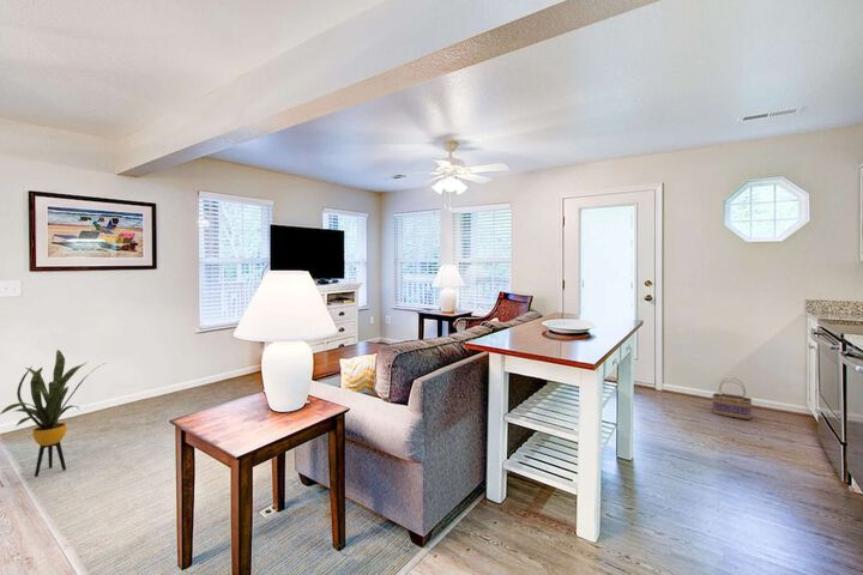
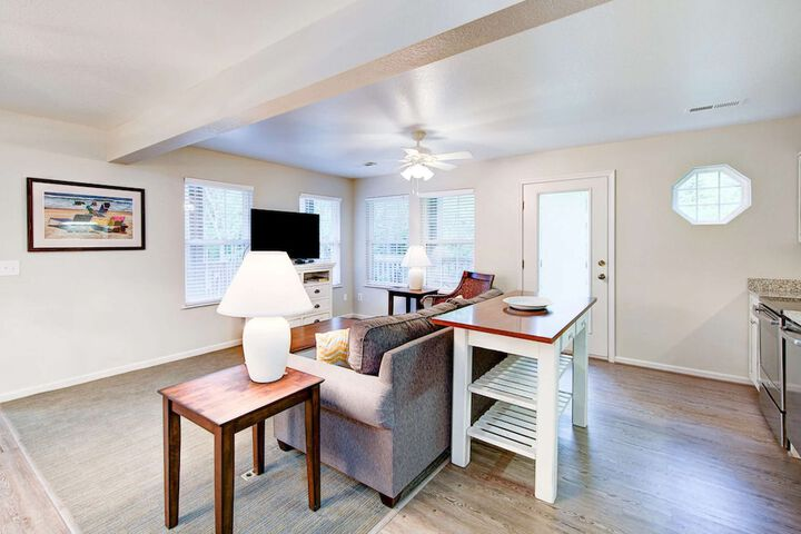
- basket (731, 397)
- house plant (58, 411)
